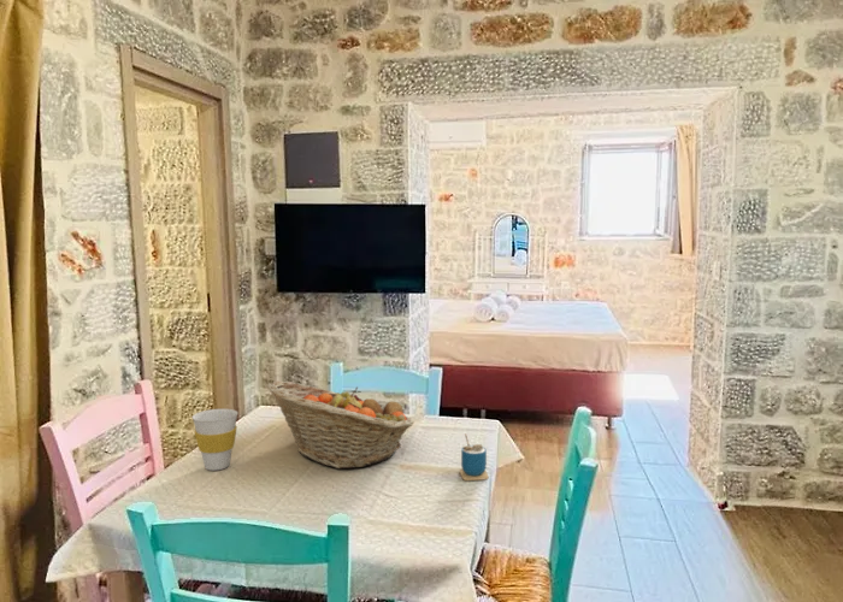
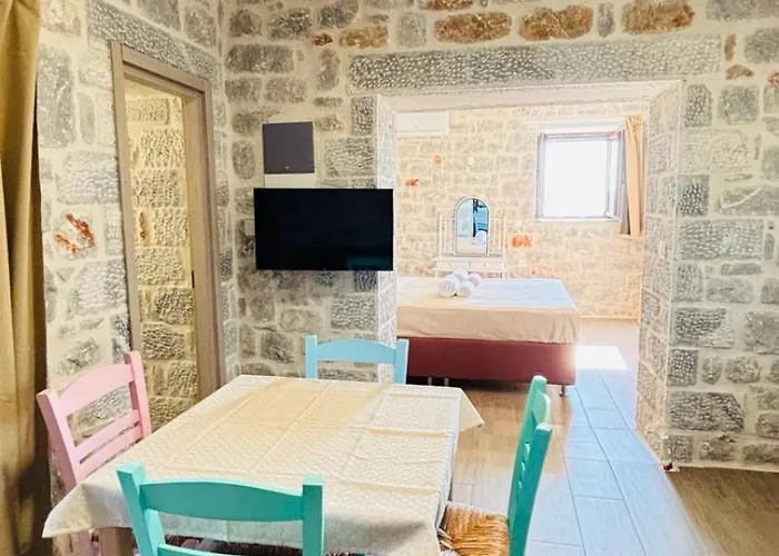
- fruit basket (338, 415)
- cup (216, 441)
- cup (473, 453)
